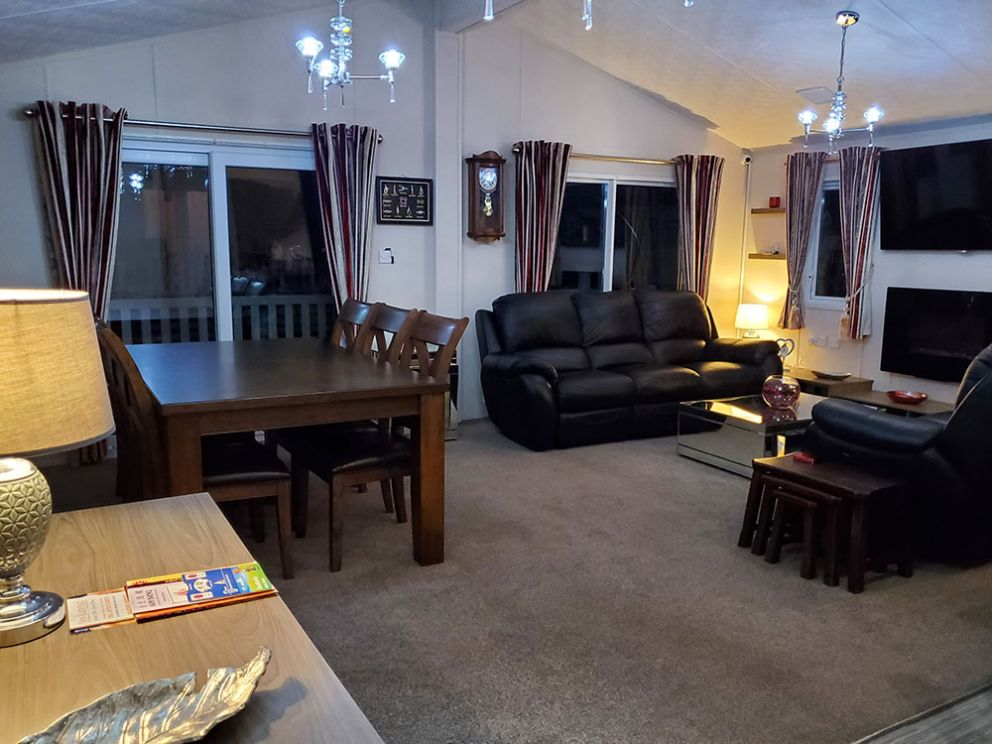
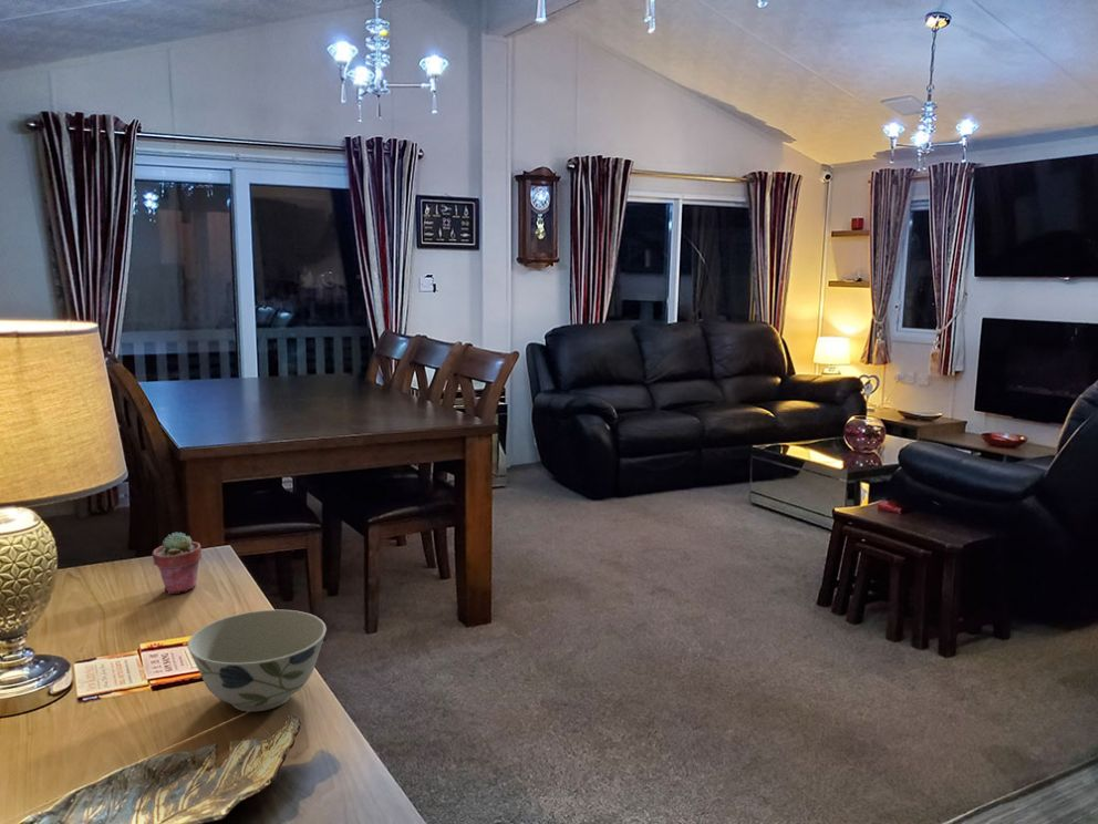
+ potted succulent (177, 559)
+ bowl (259, 666)
